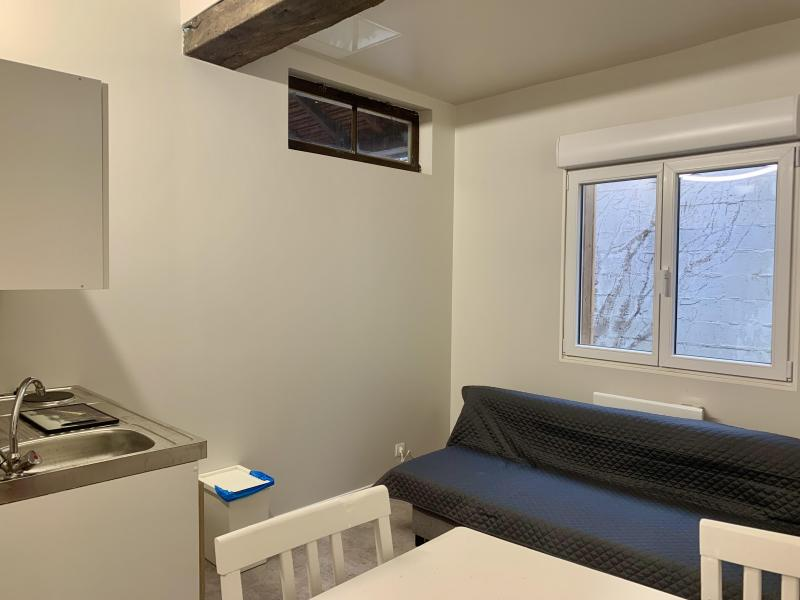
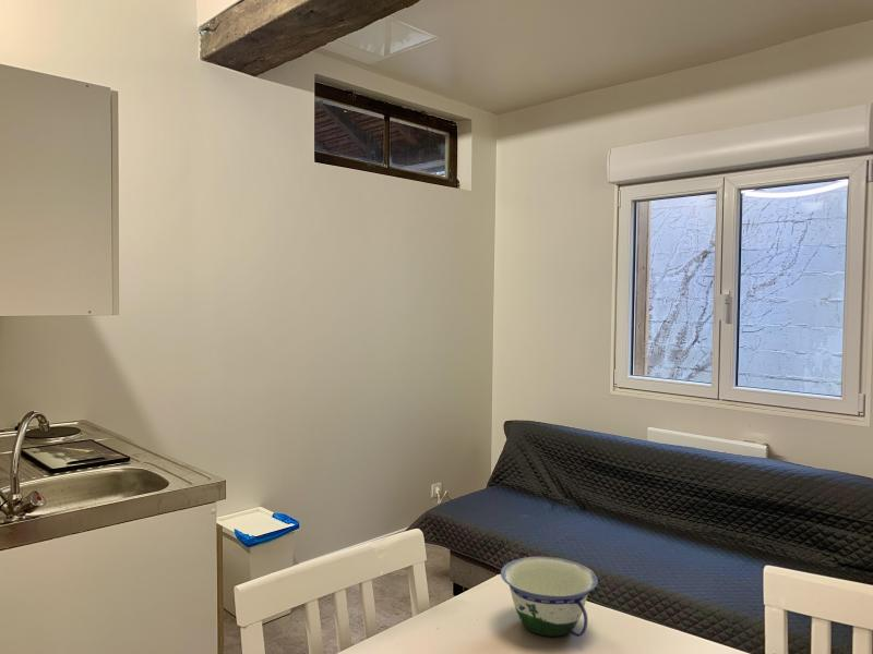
+ bowl (549, 601)
